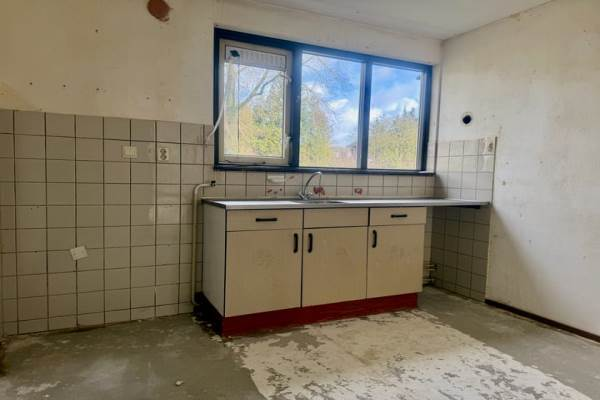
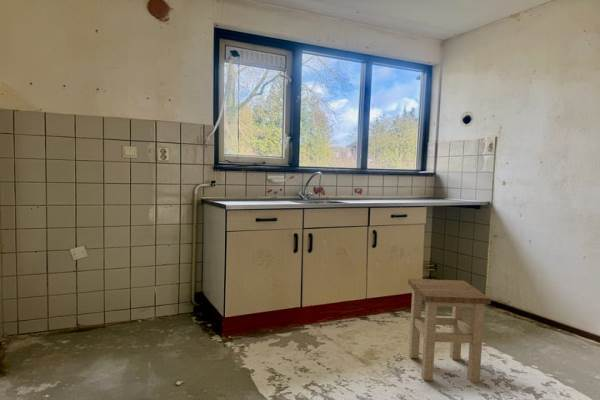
+ stool (443, 324)
